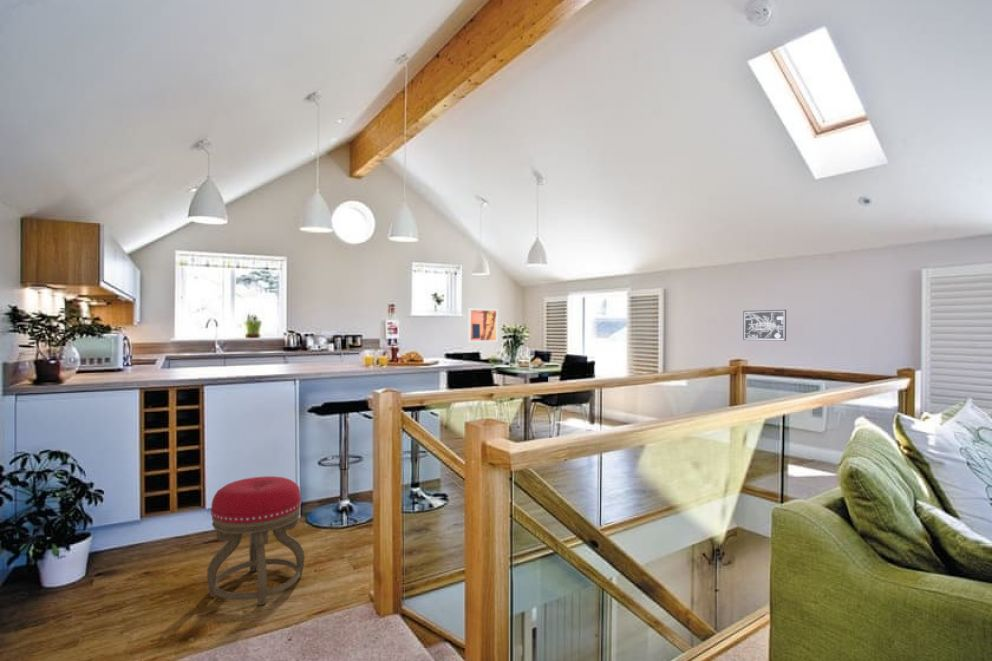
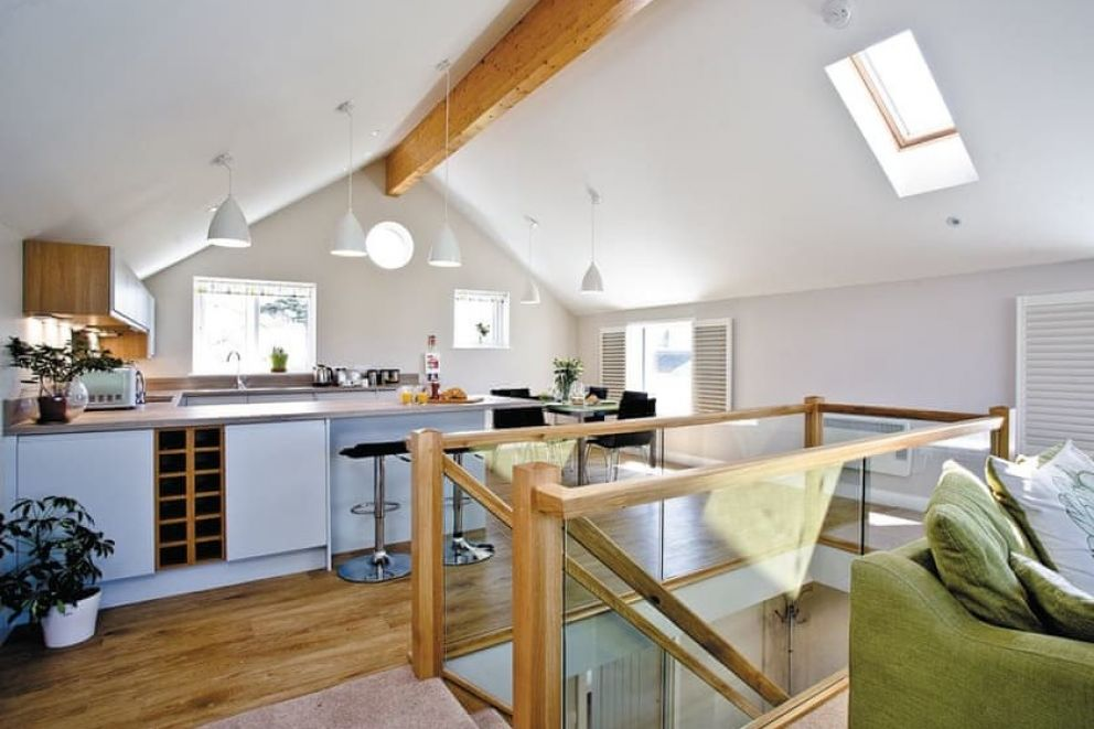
- stool (257, 535)
- wall art (763, 325)
- wall art (483, 325)
